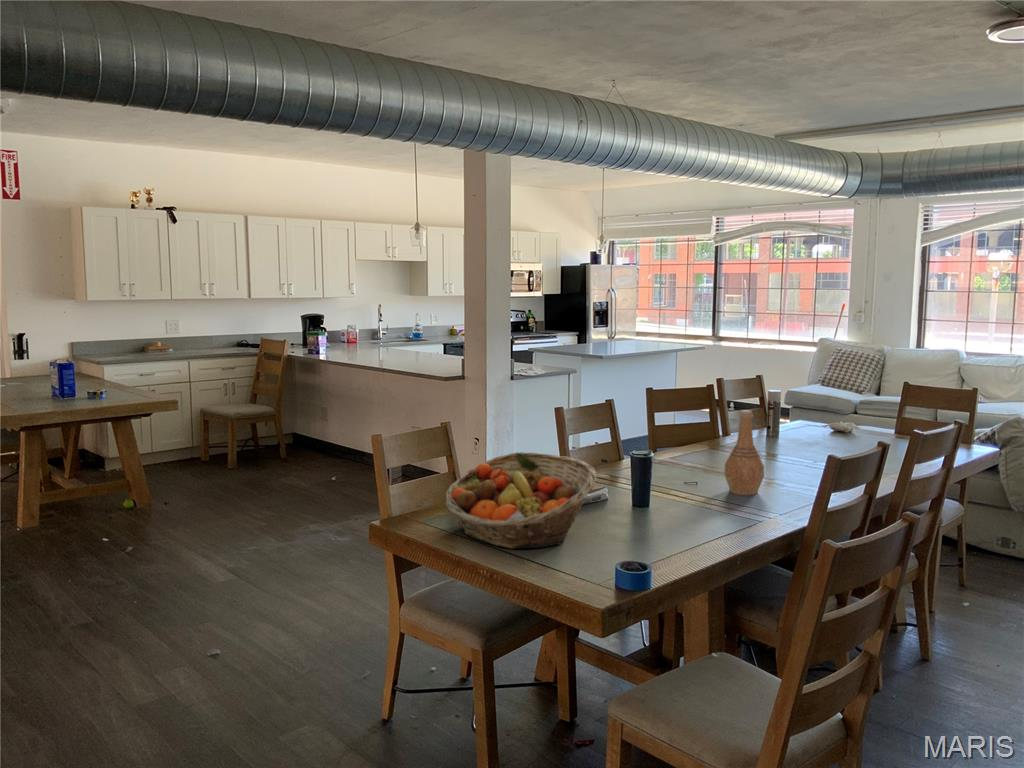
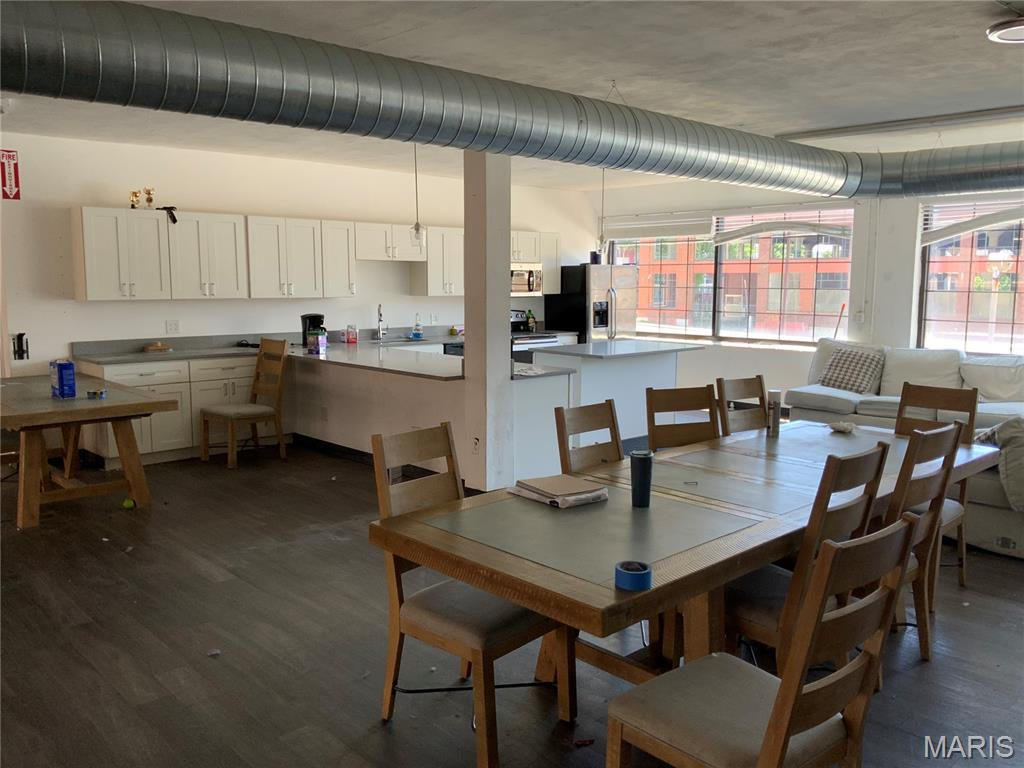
- vase (744, 451)
- fruit basket (519, 497)
